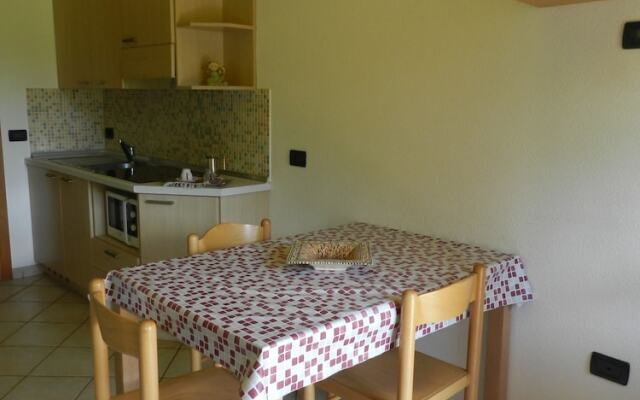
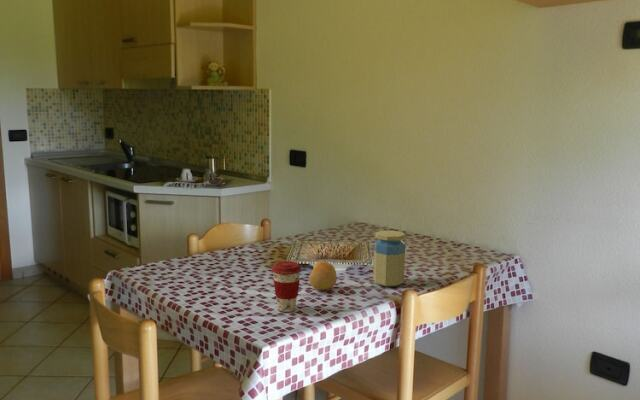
+ coffee cup (286, 286)
+ fruit (322, 276)
+ jar (389, 258)
